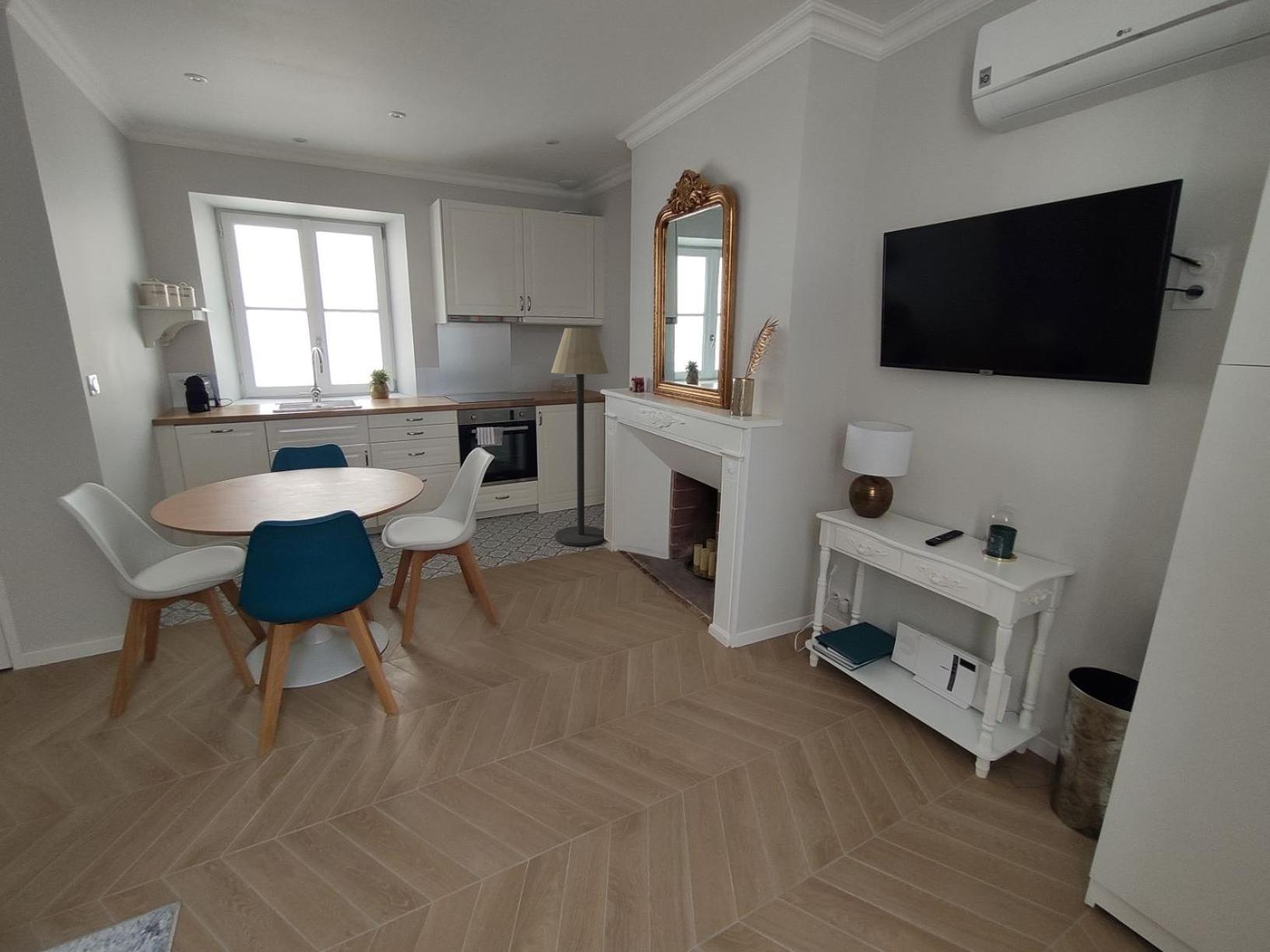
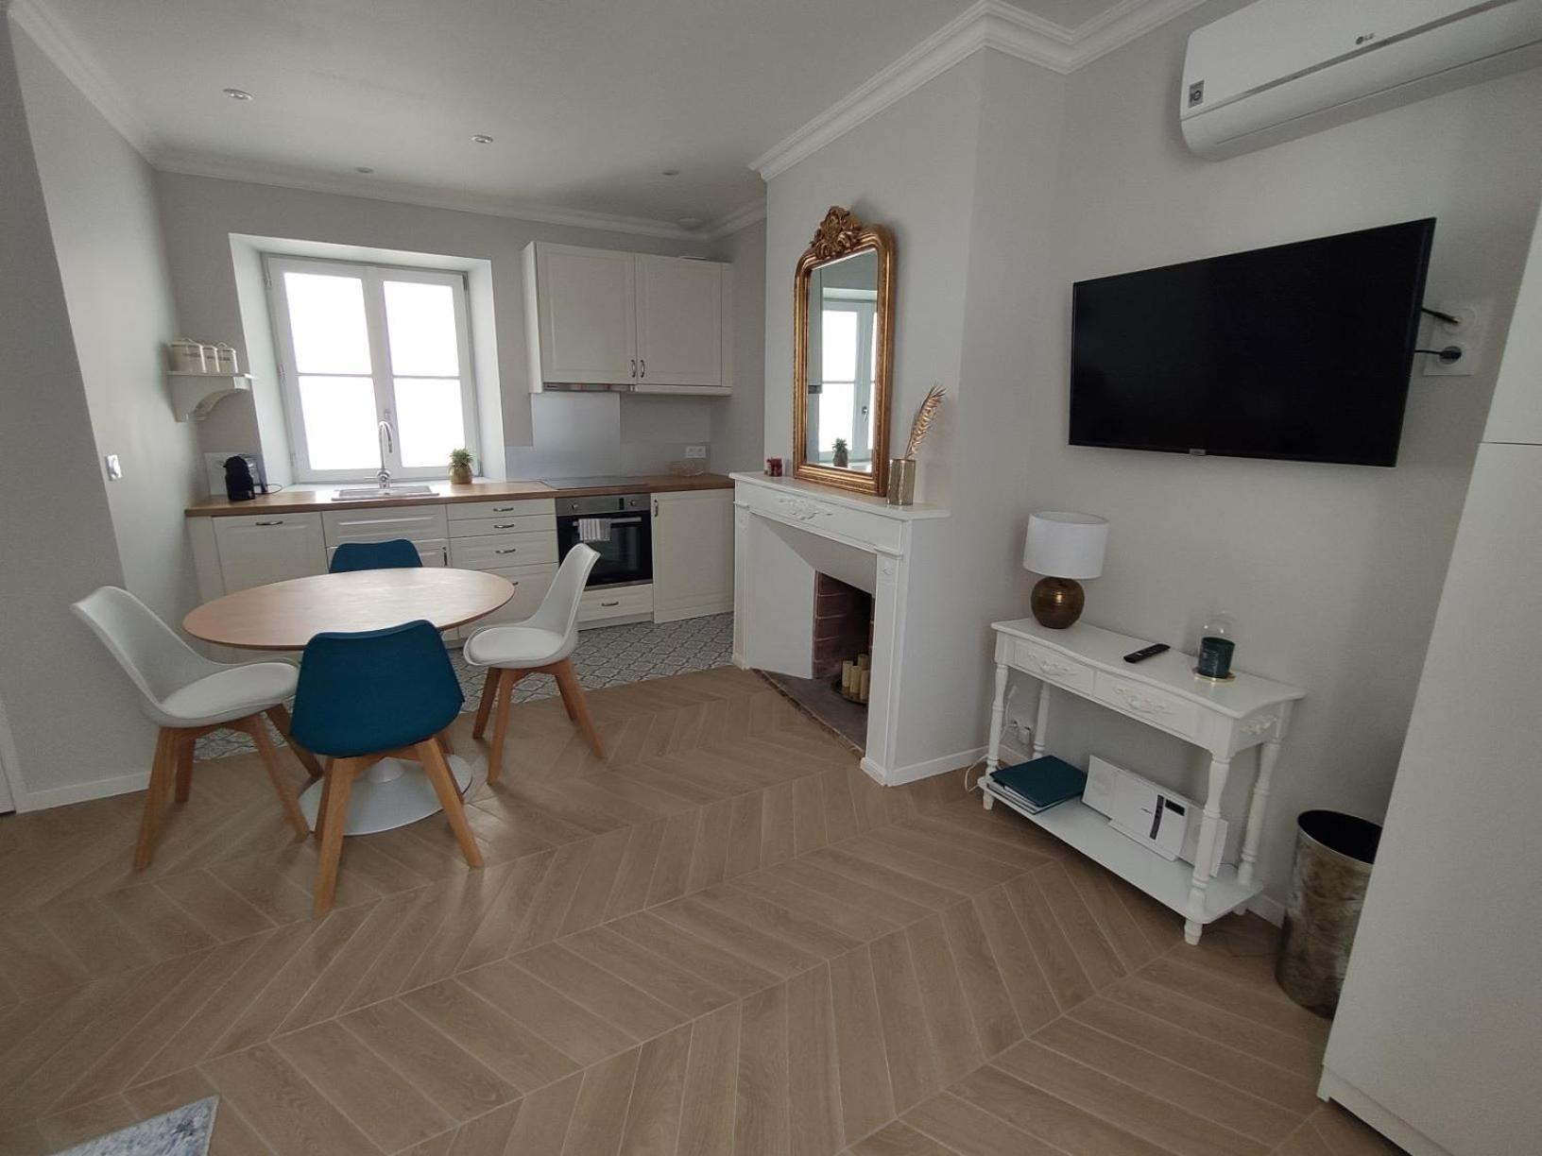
- floor lamp (580, 437)
